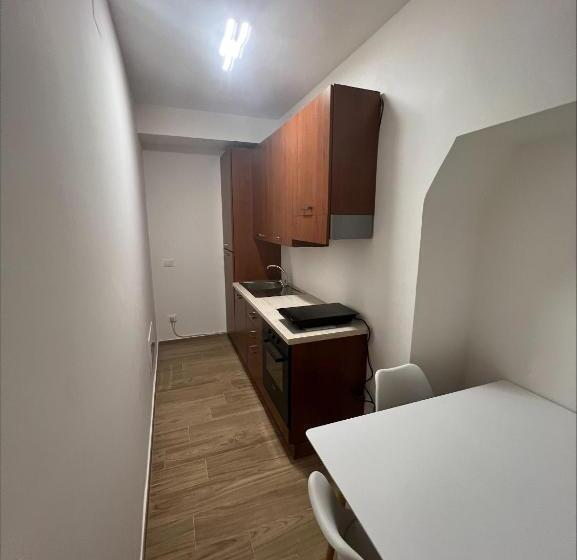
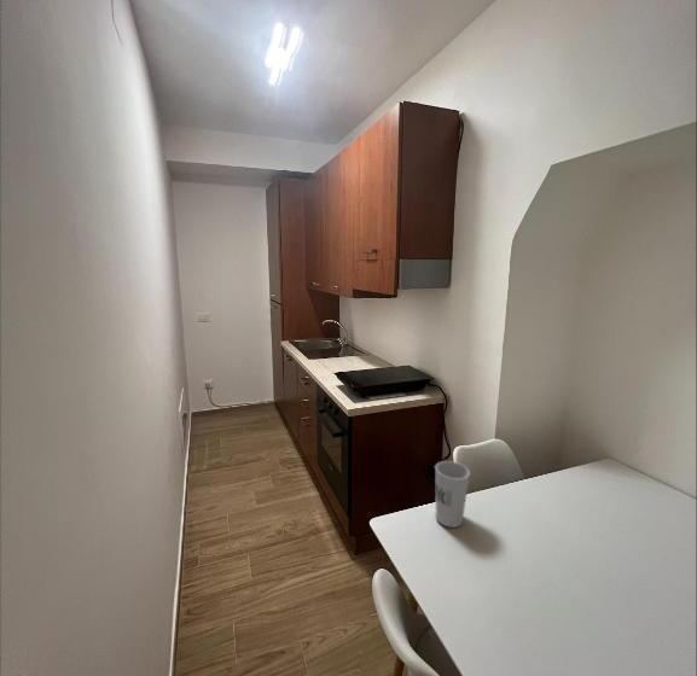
+ cup (451, 494)
